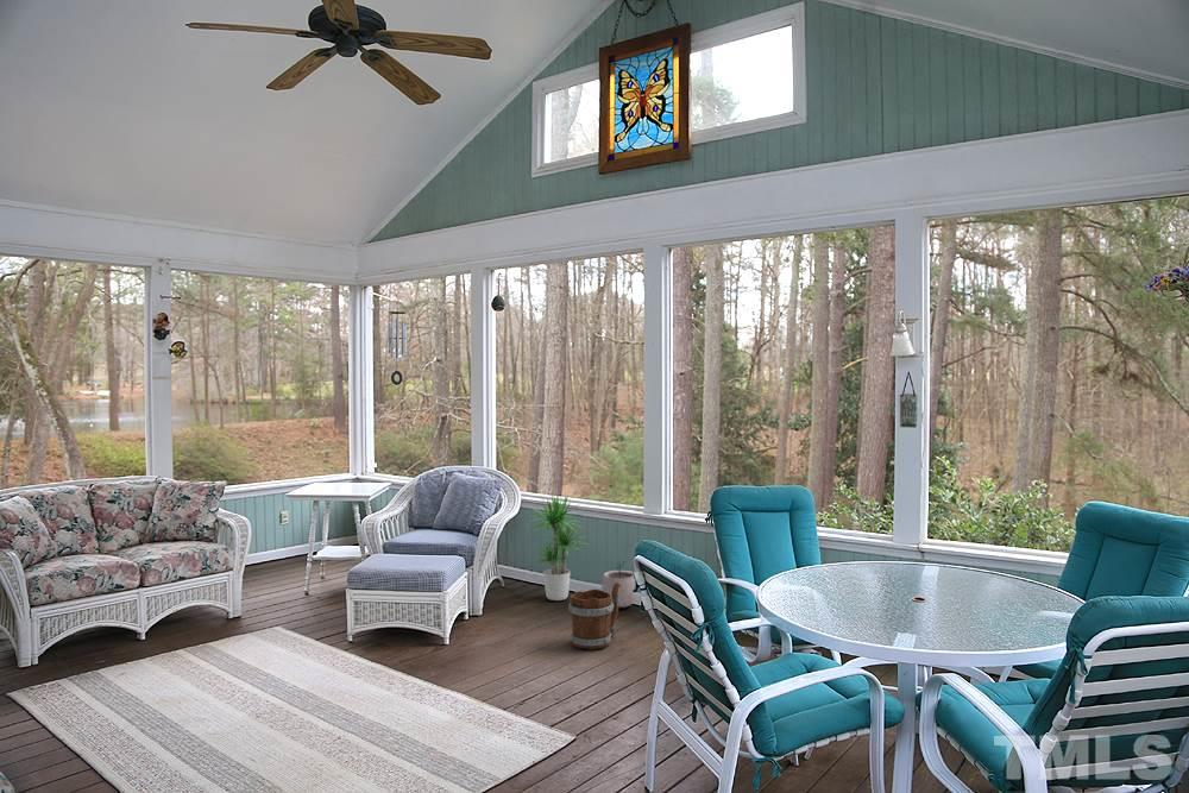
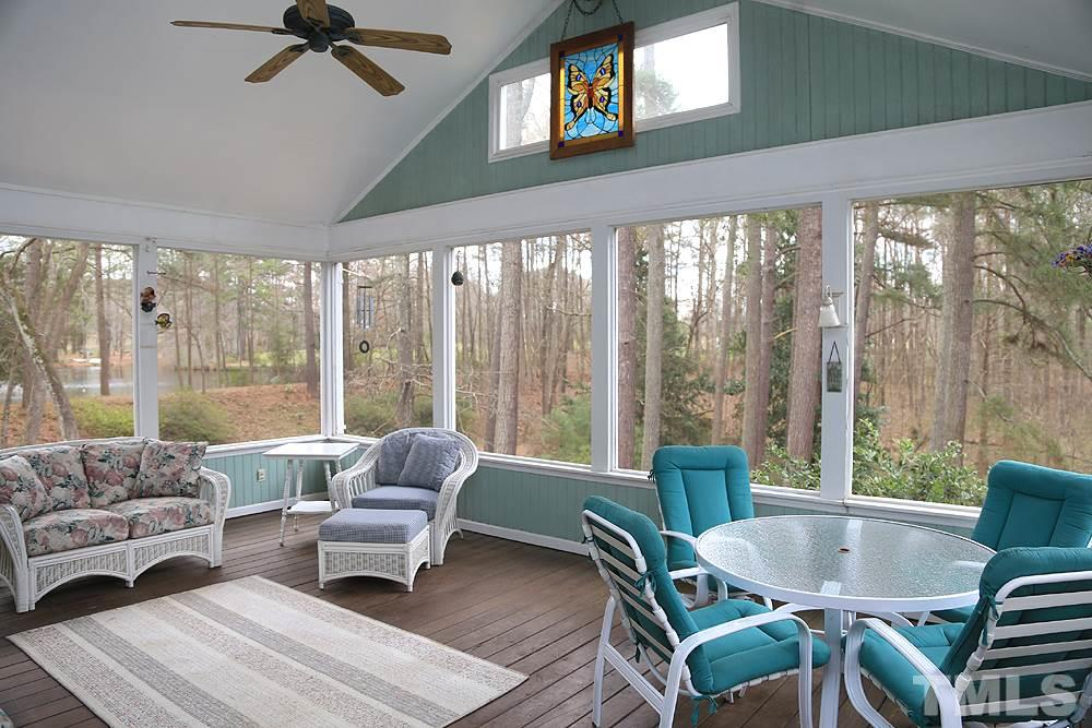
- bucket (598, 613)
- potted plant (559, 545)
- plant pot (619, 583)
